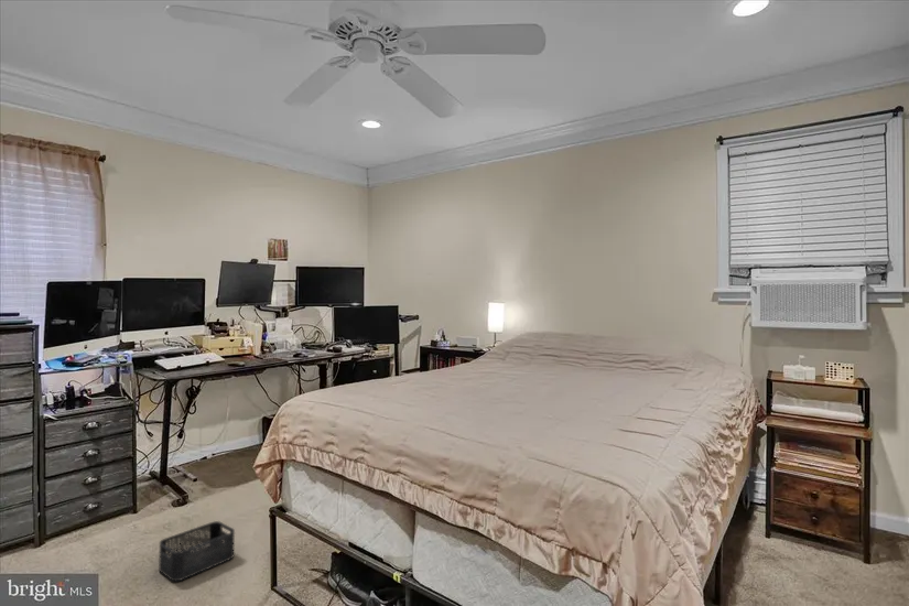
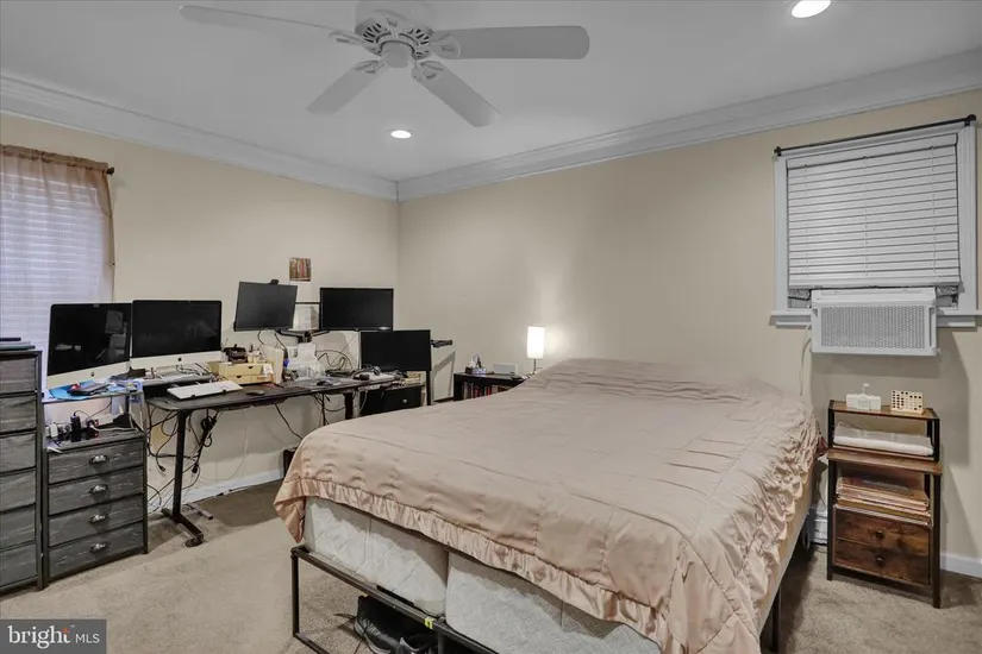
- storage bin (197, 550)
